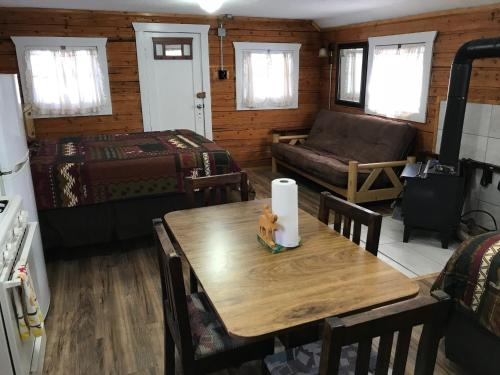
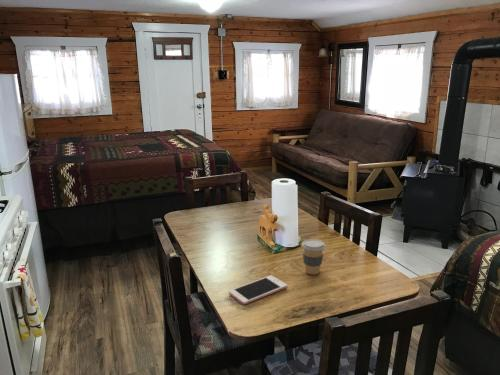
+ cell phone (258, 289)
+ coffee cup (313, 257)
